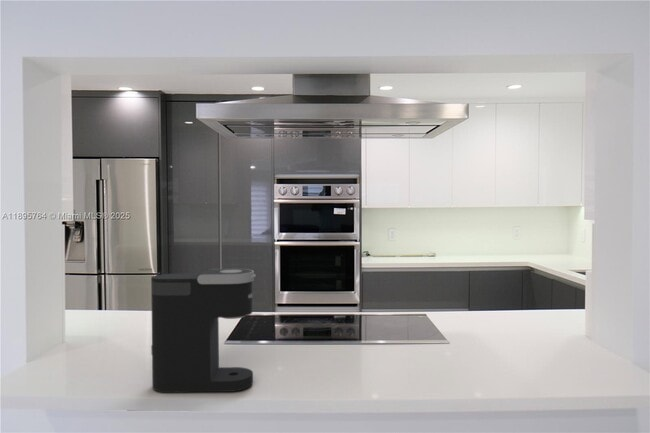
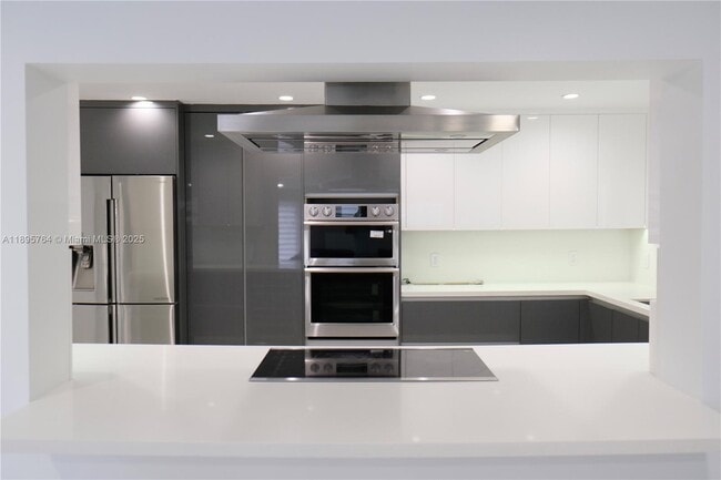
- coffee maker (203, 328)
